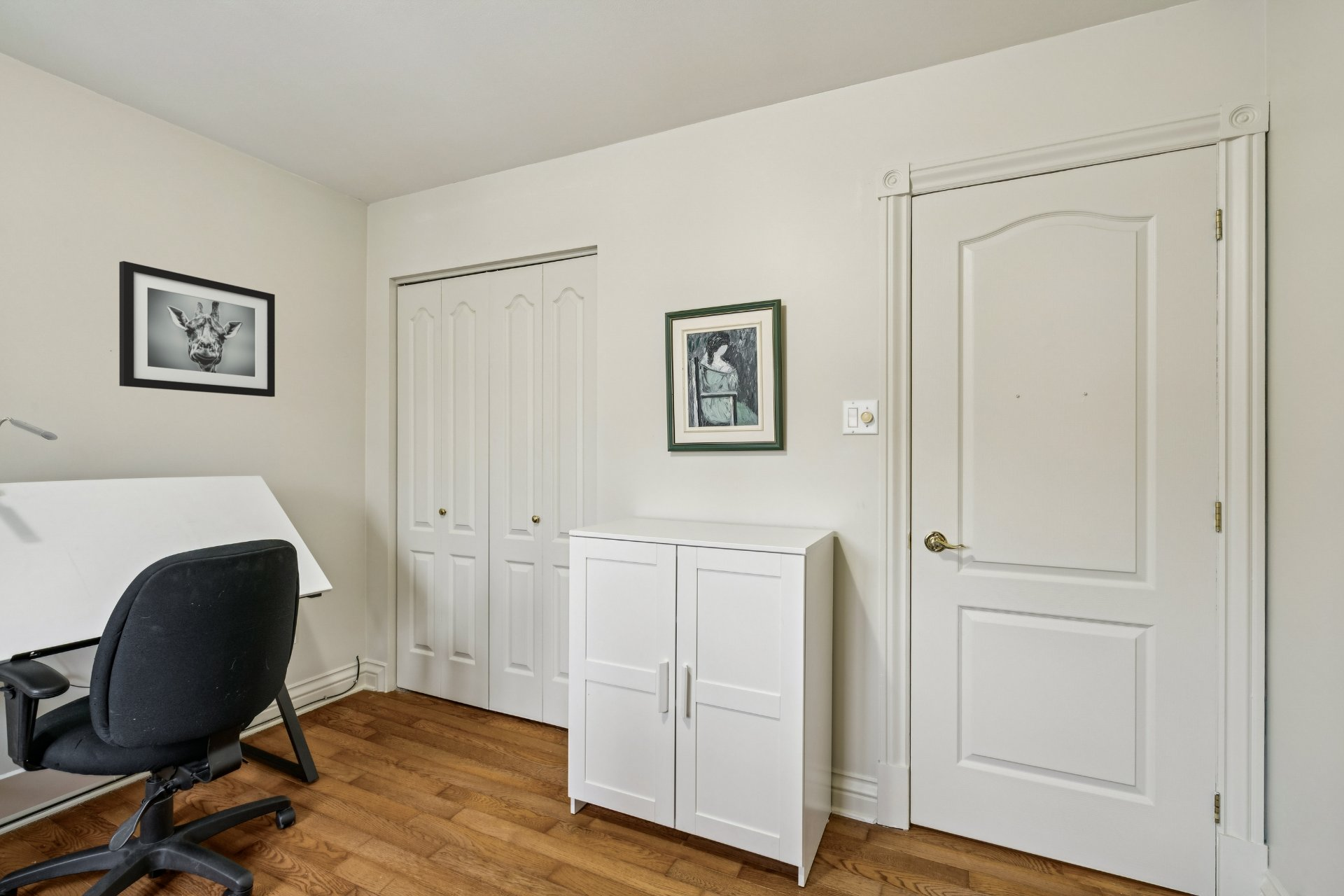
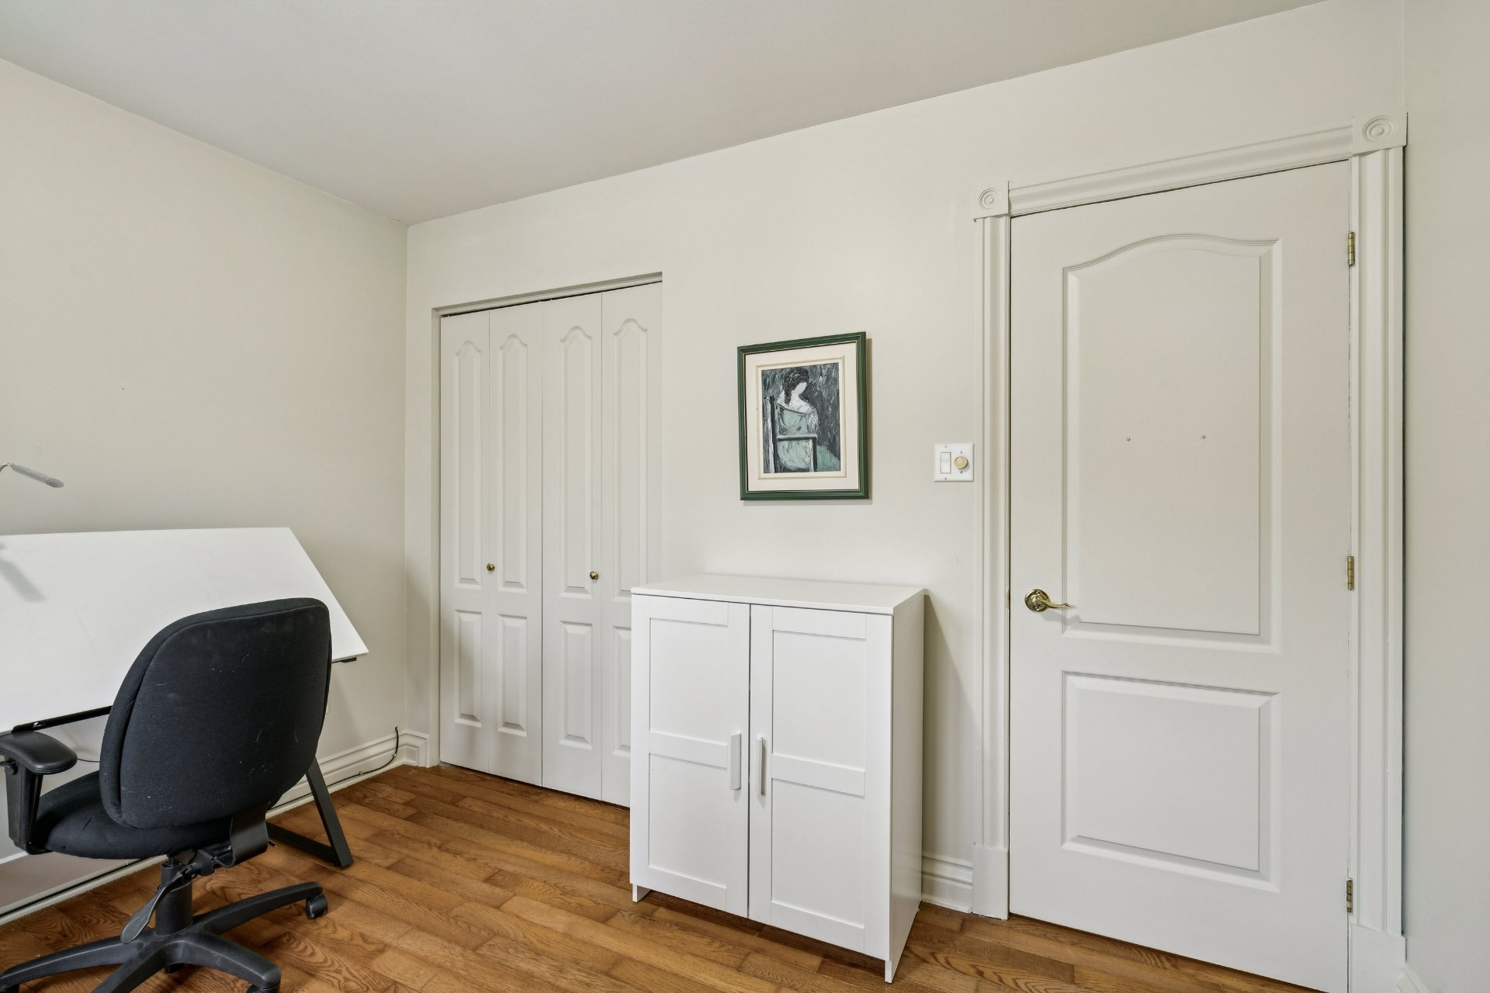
- wall art (204, 335)
